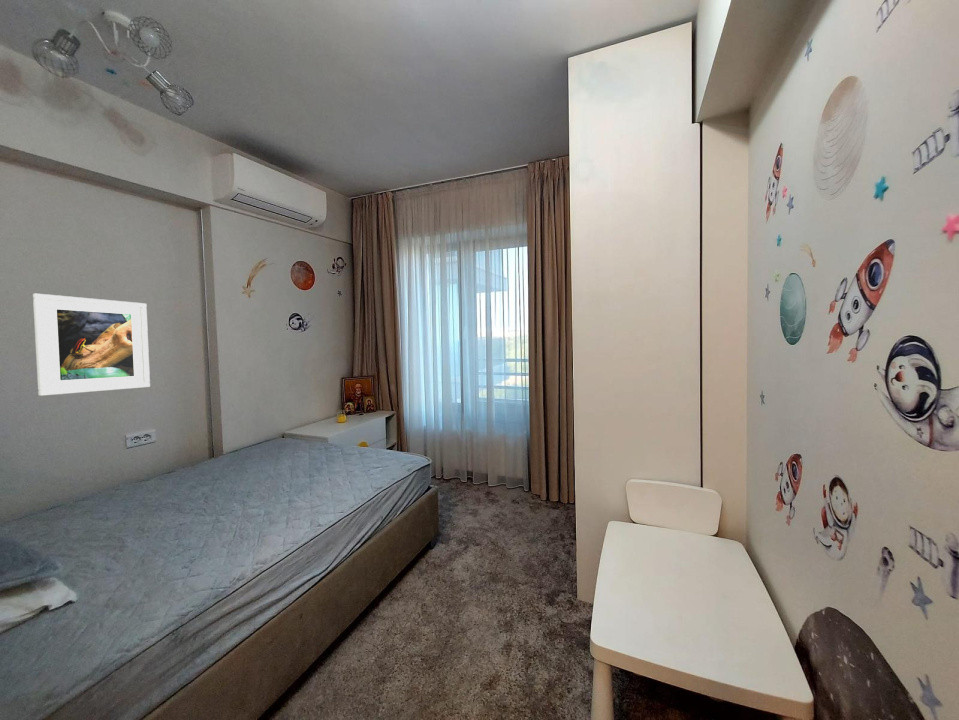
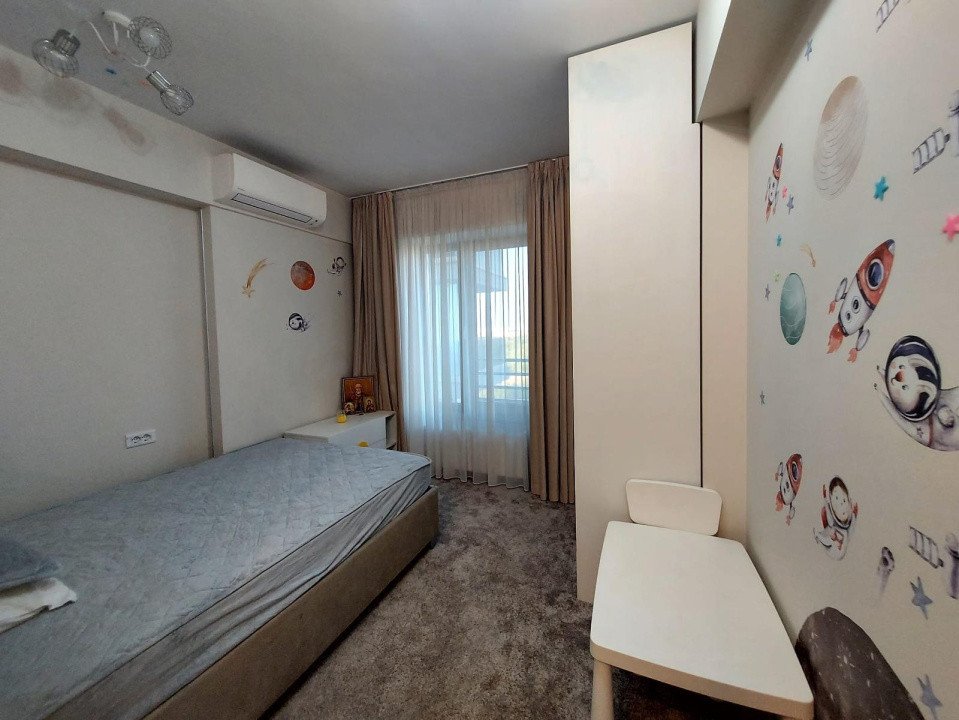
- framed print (97, 345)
